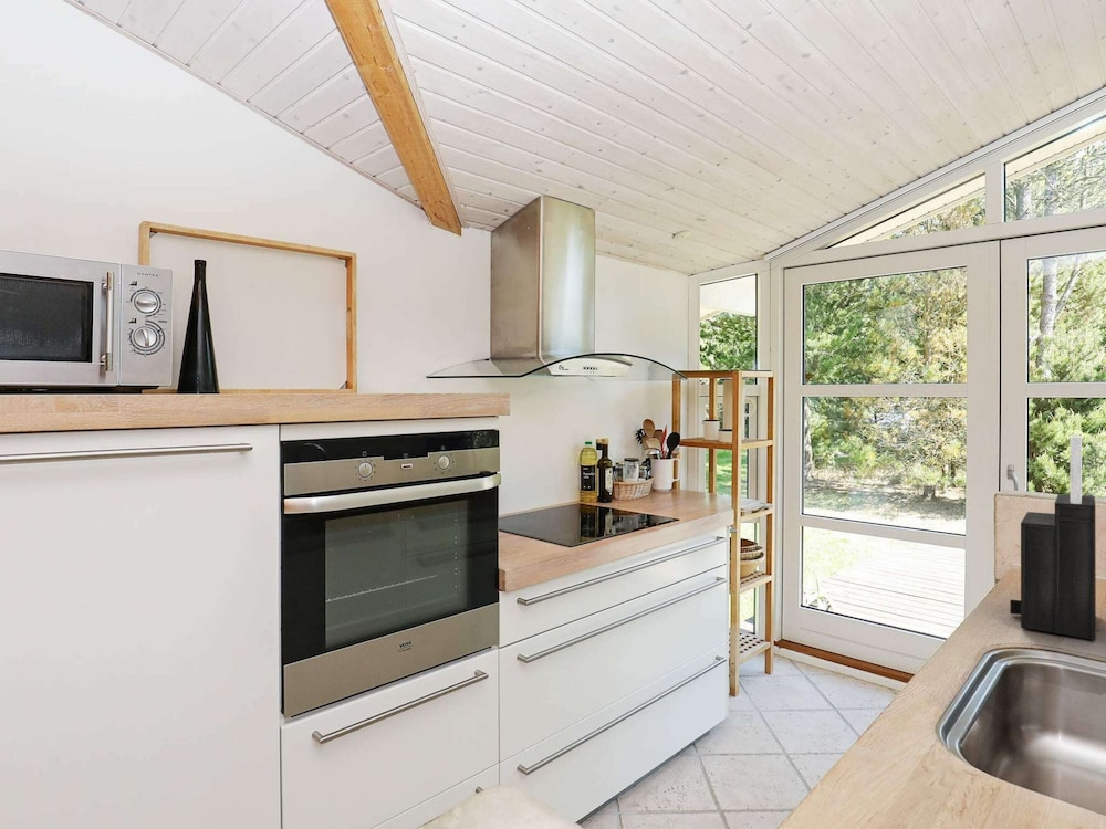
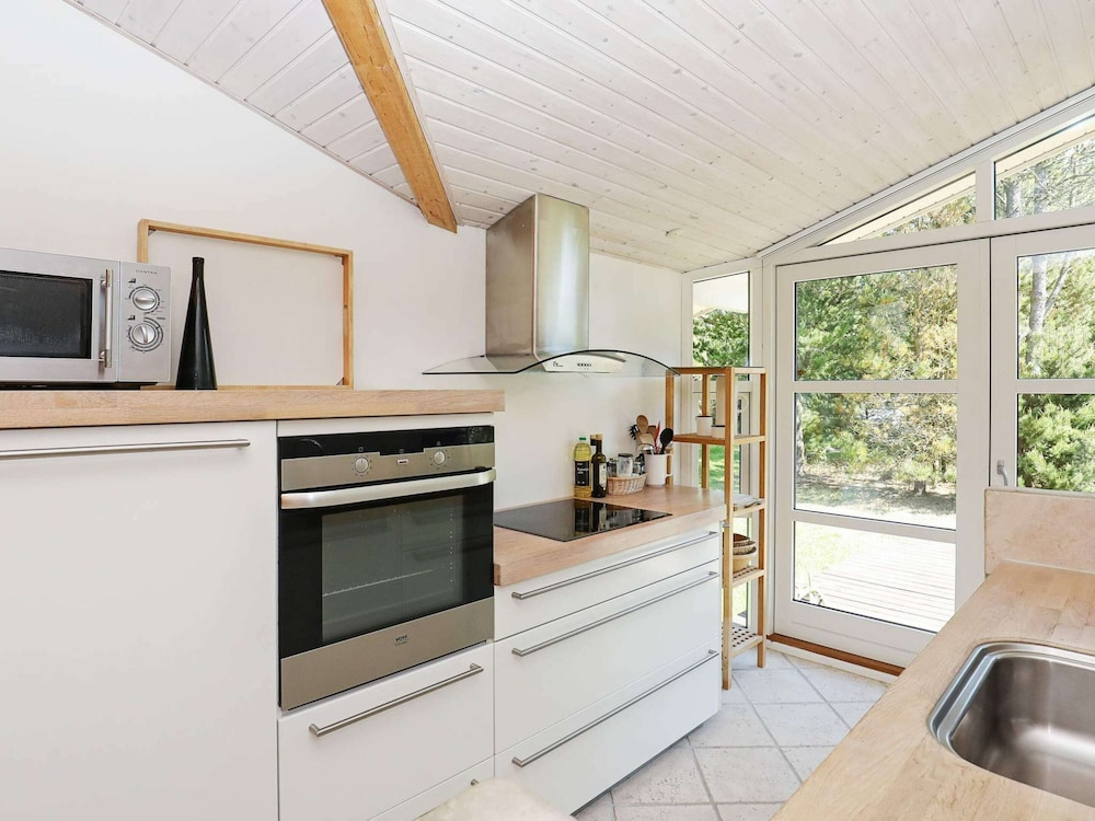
- knife block (1051, 528)
